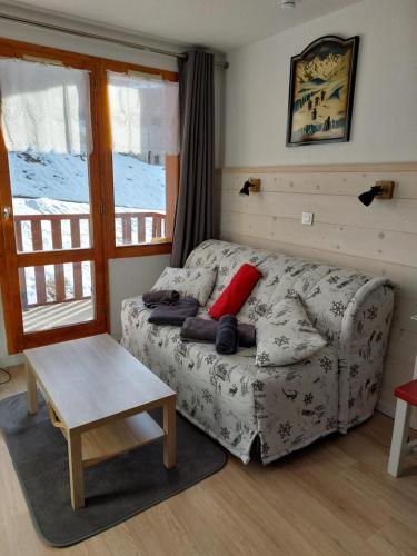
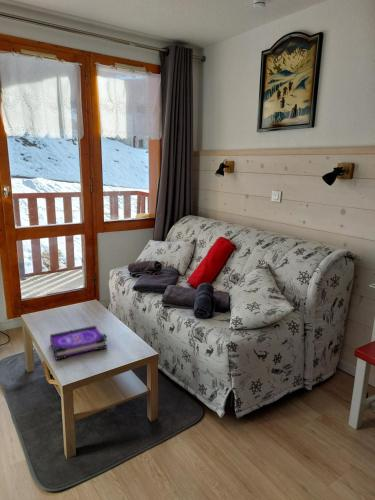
+ board game (81, 340)
